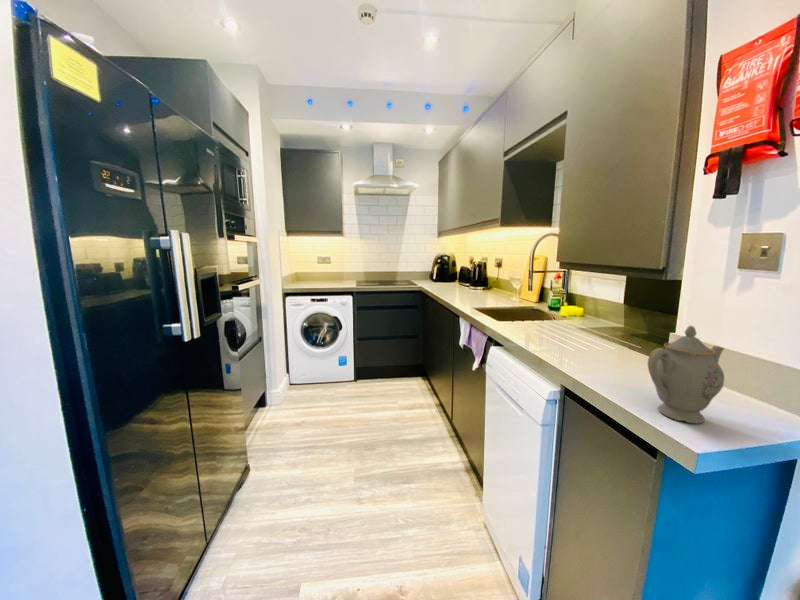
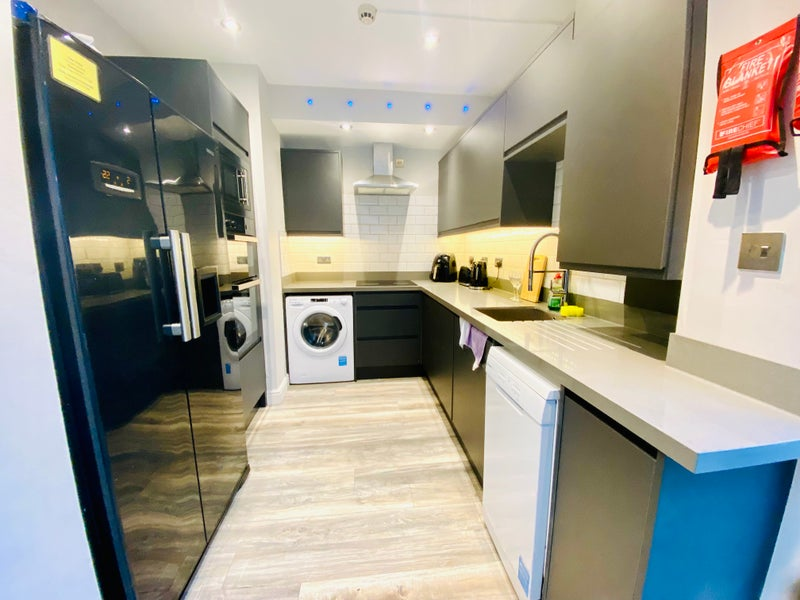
- chinaware (686, 370)
